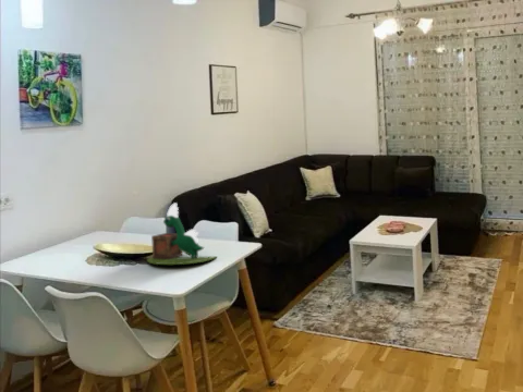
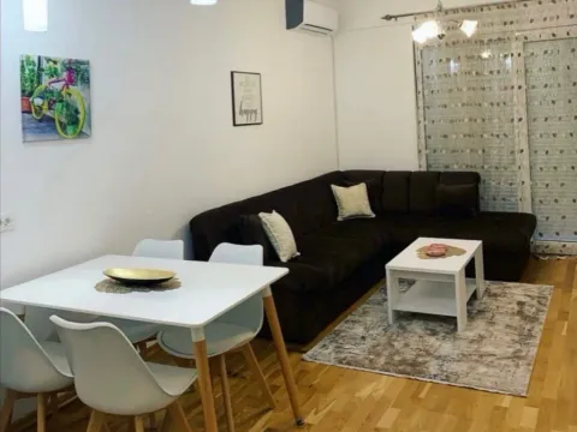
- plant pot (181, 230)
